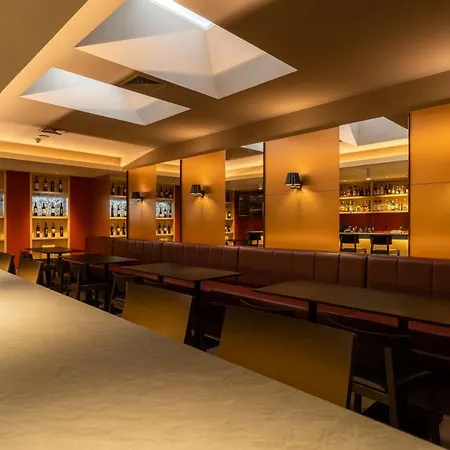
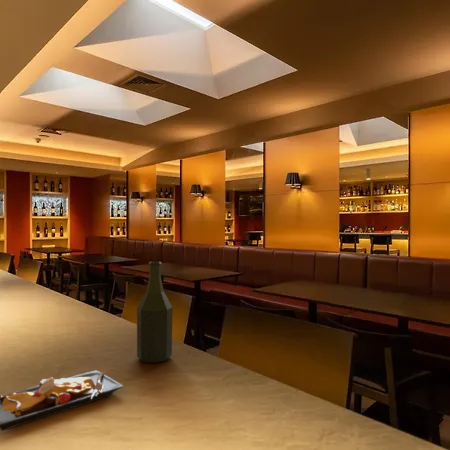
+ bottle (154, 310)
+ plate (56, 390)
